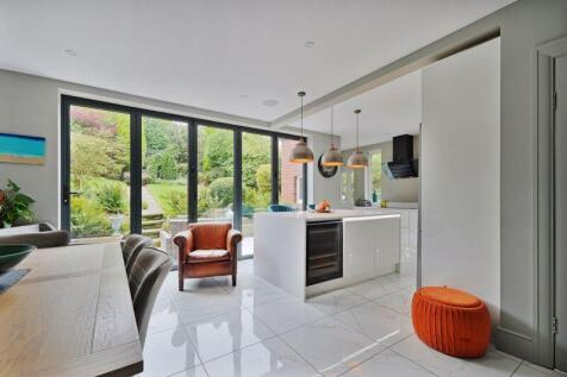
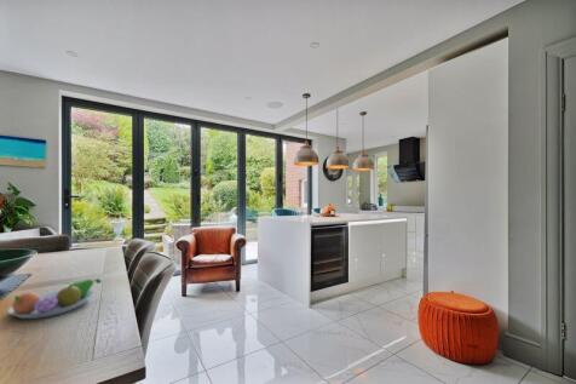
+ fruit bowl (57, 293)
